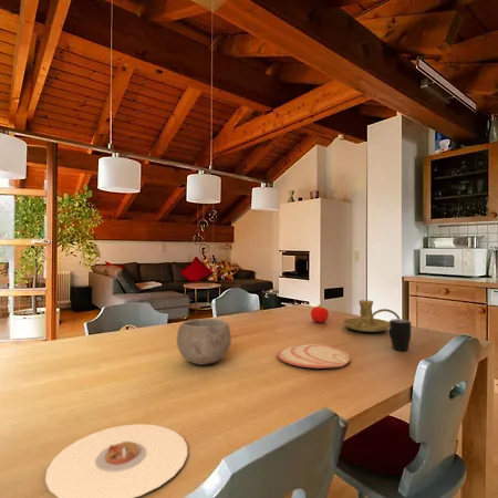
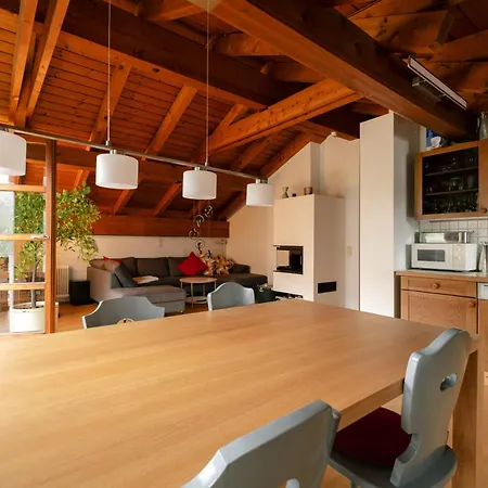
- plate (121, 450)
- fruit (319, 313)
- bowl (204, 342)
- mug (397, 335)
- candle holder (371, 315)
- plate (312, 352)
